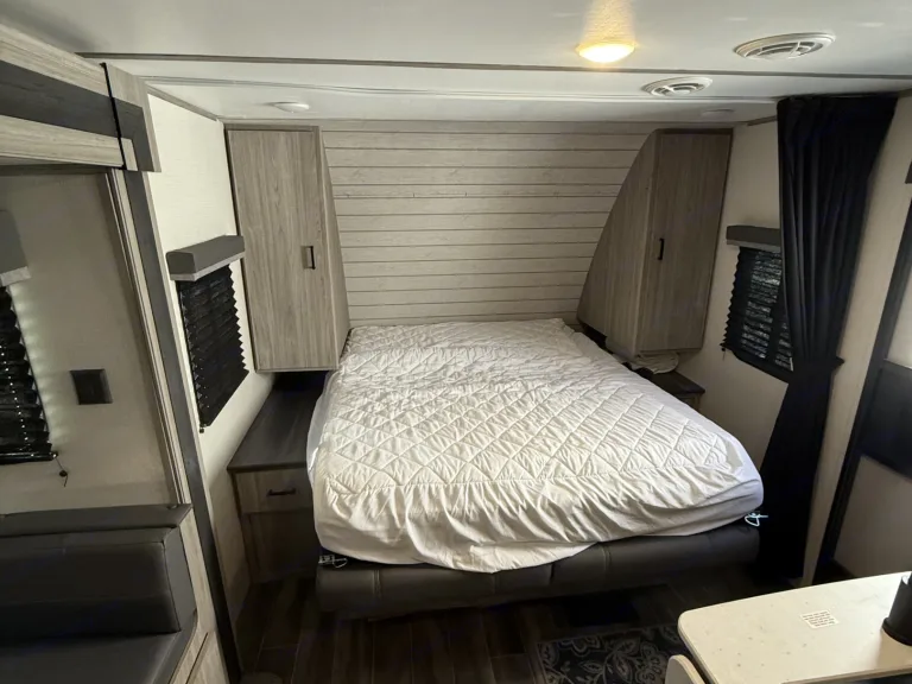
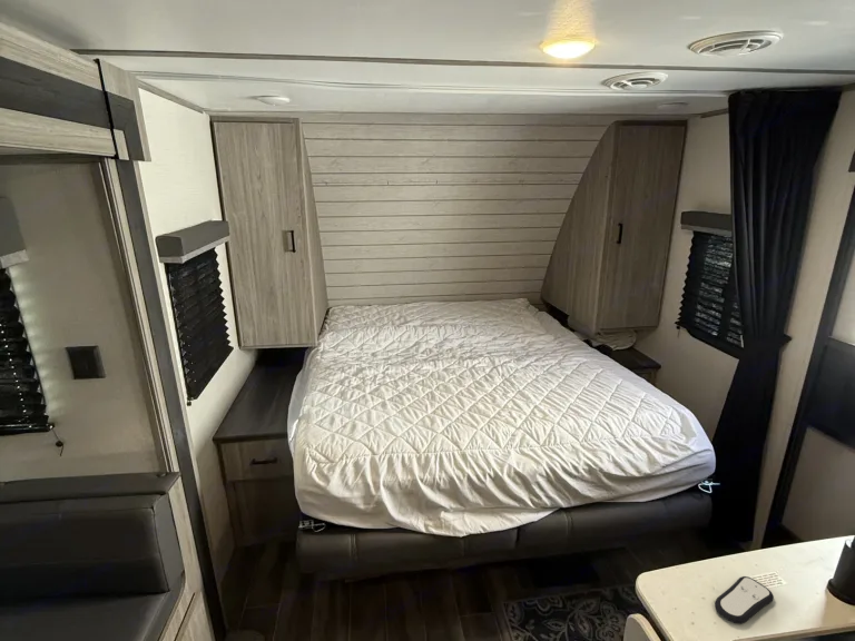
+ remote control (743, 599)
